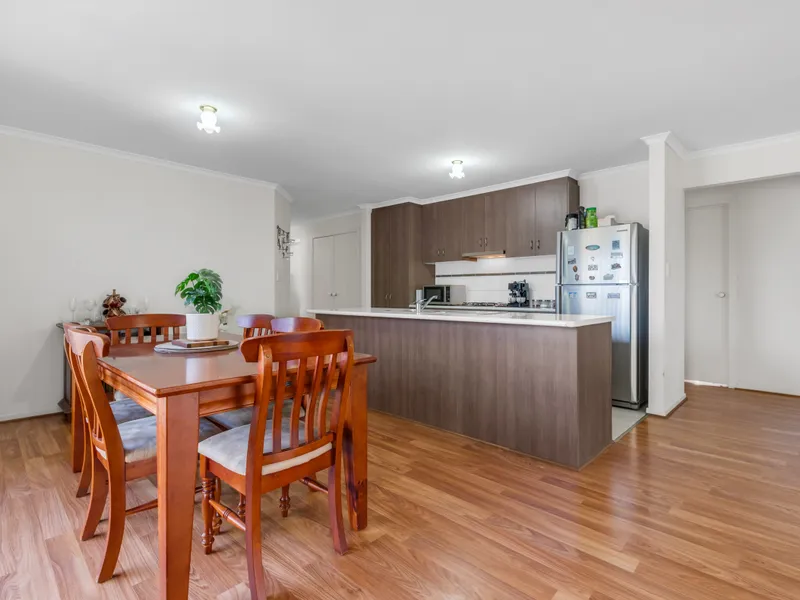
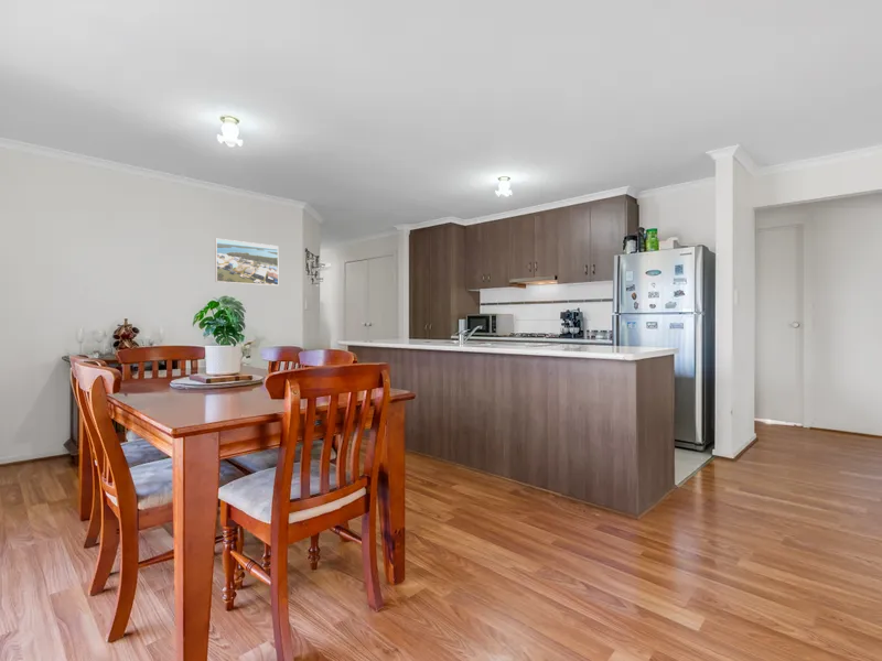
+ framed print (248, 262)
